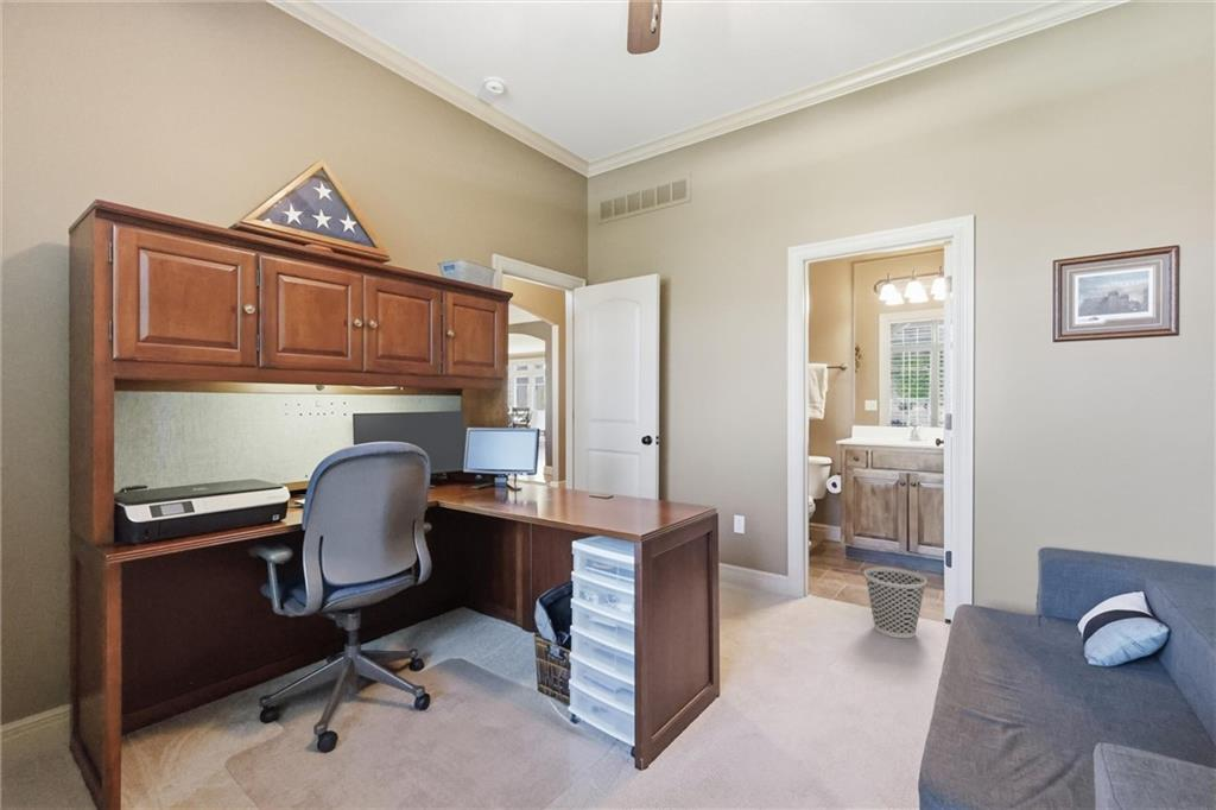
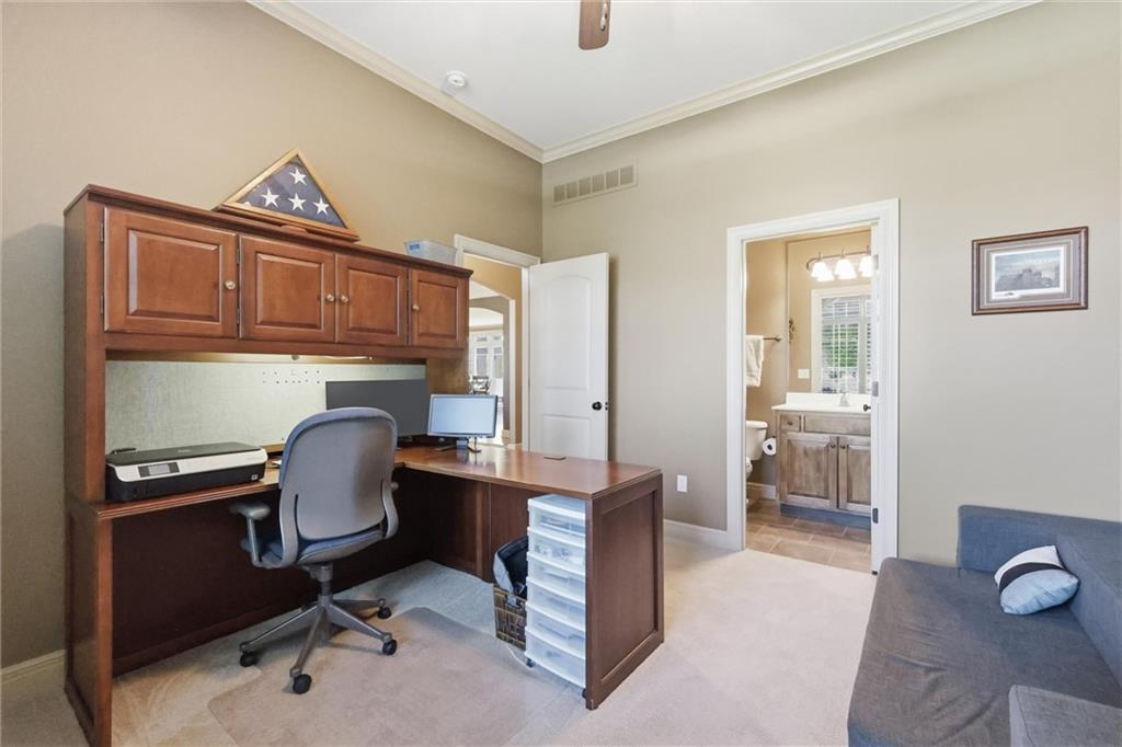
- wastebasket (894, 602)
